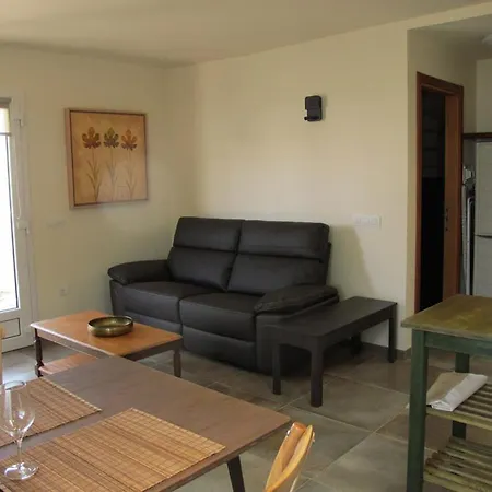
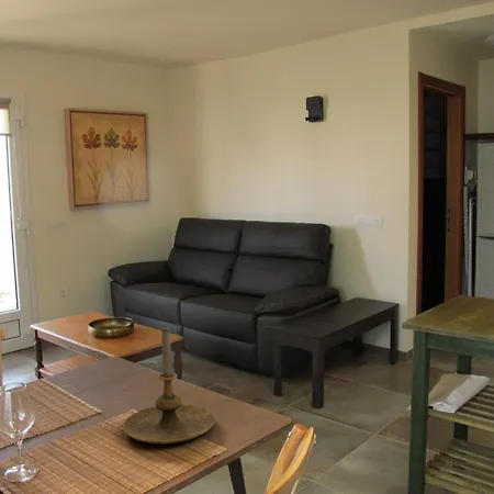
+ candle holder (167, 377)
